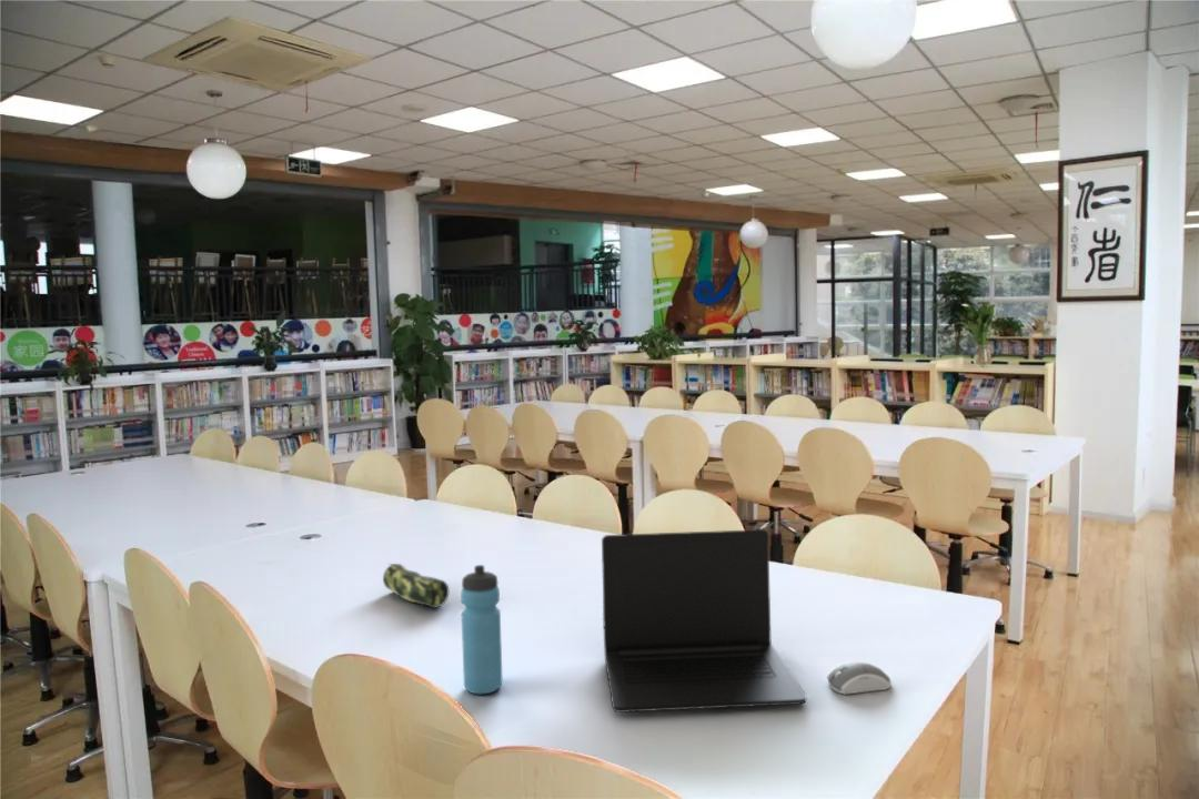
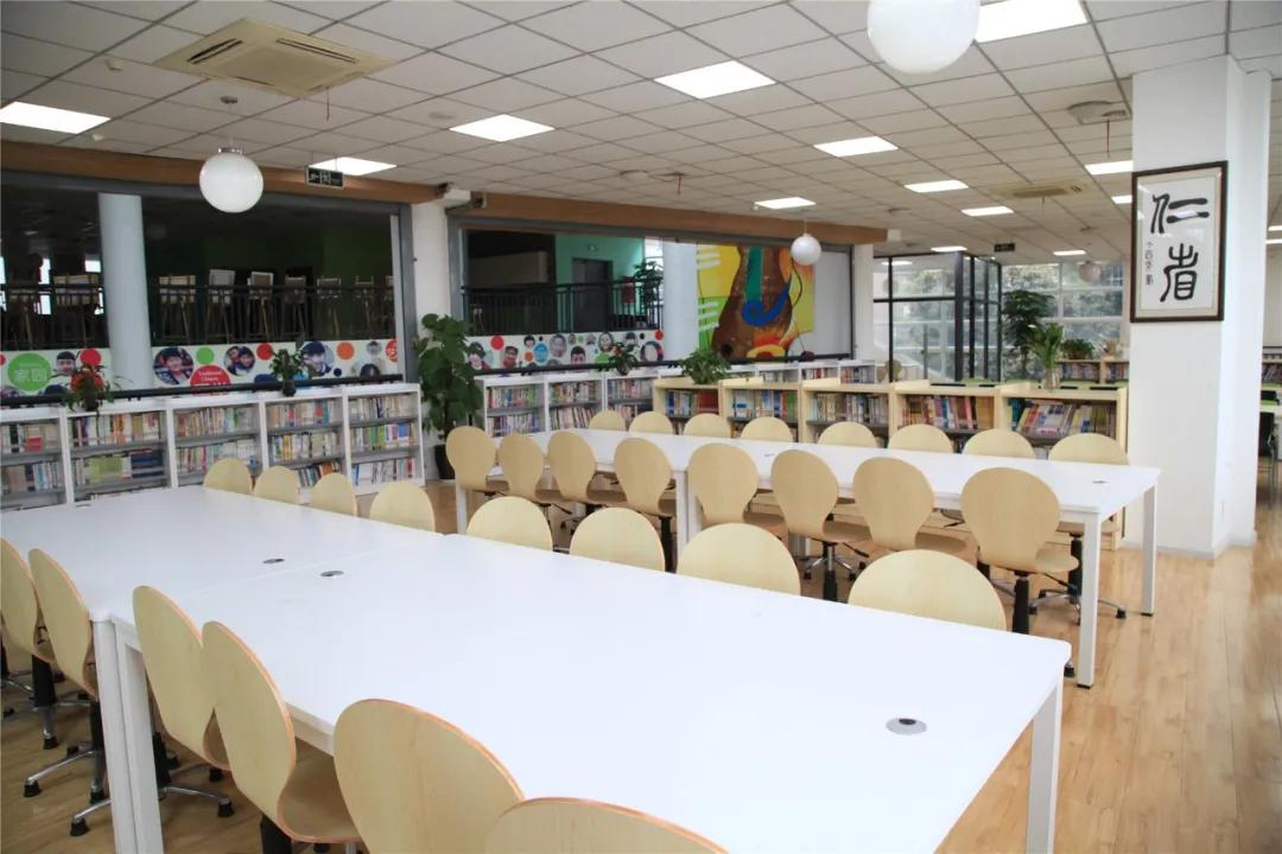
- pencil case (413, 585)
- water bottle (481, 627)
- laptop (696, 614)
- computer mouse (859, 674)
